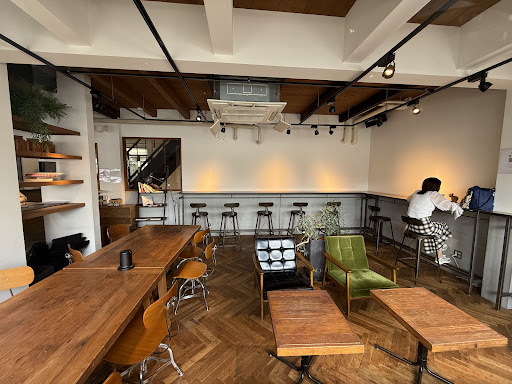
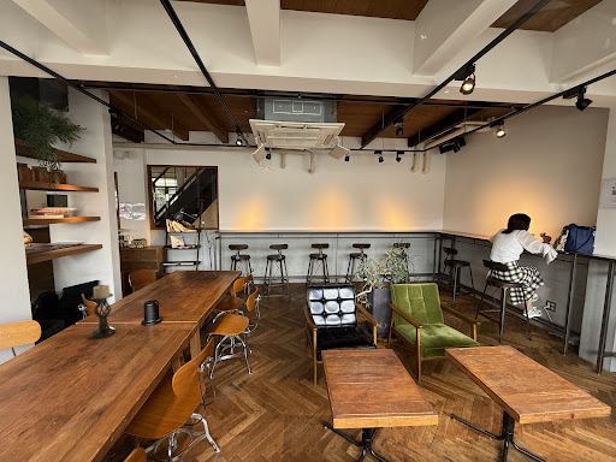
+ candle holder (101, 309)
